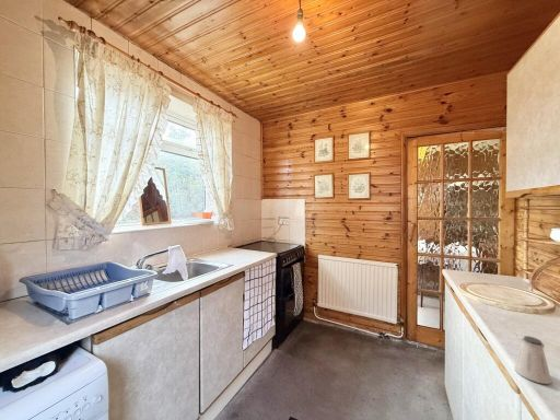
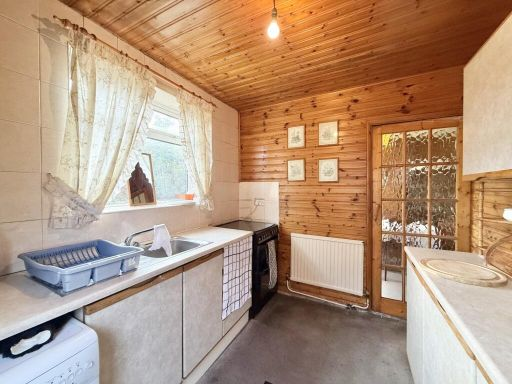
- saltshaker (532, 357)
